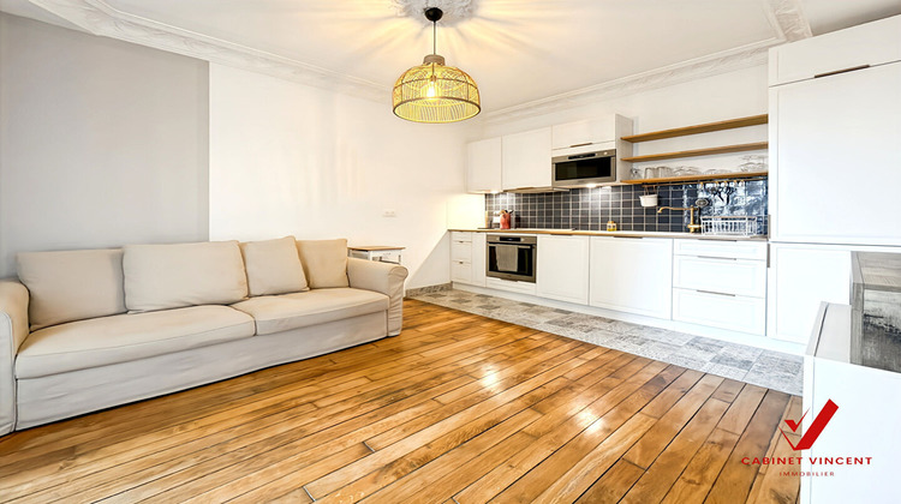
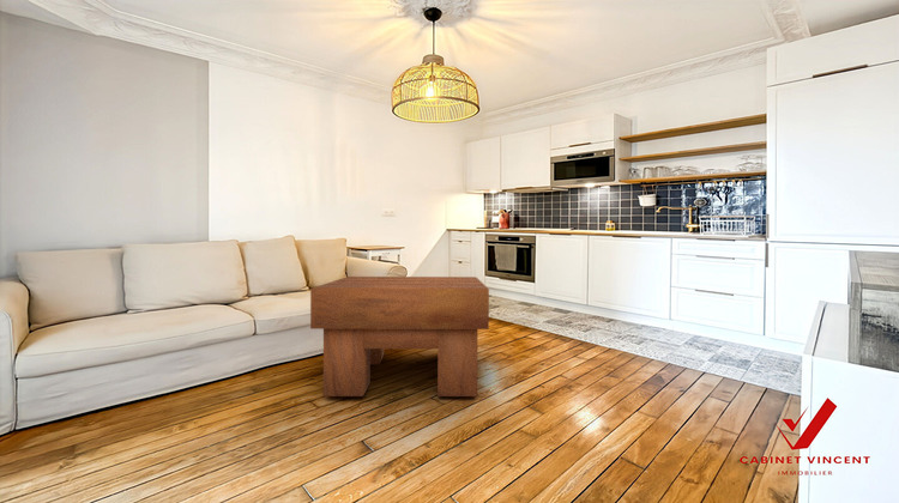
+ coffee table (406, 327)
